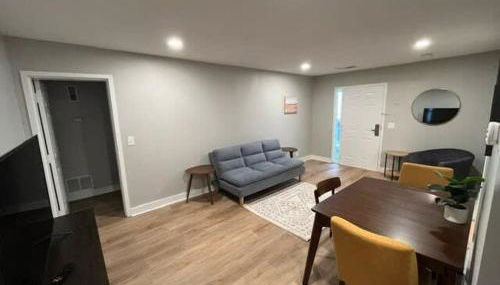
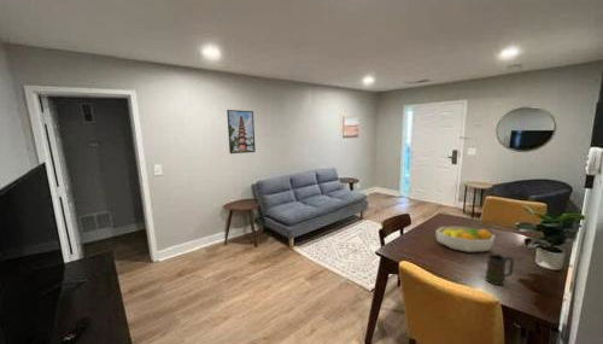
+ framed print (241, 132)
+ mug (499, 268)
+ fruit bowl (464, 237)
